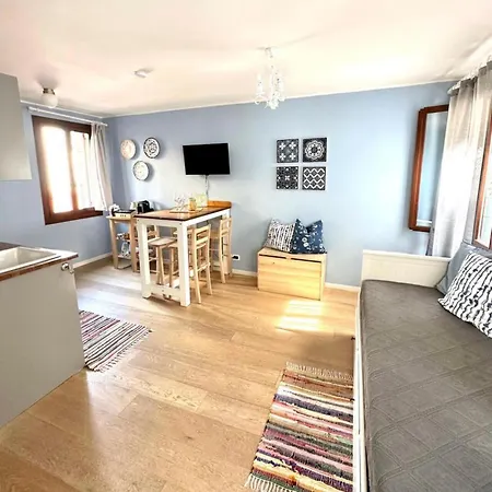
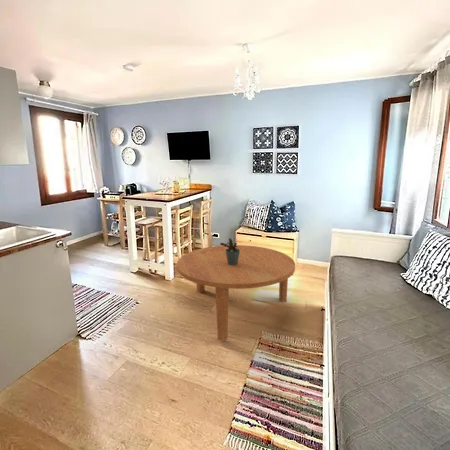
+ potted plant (230, 250)
+ coffee table (235, 284)
